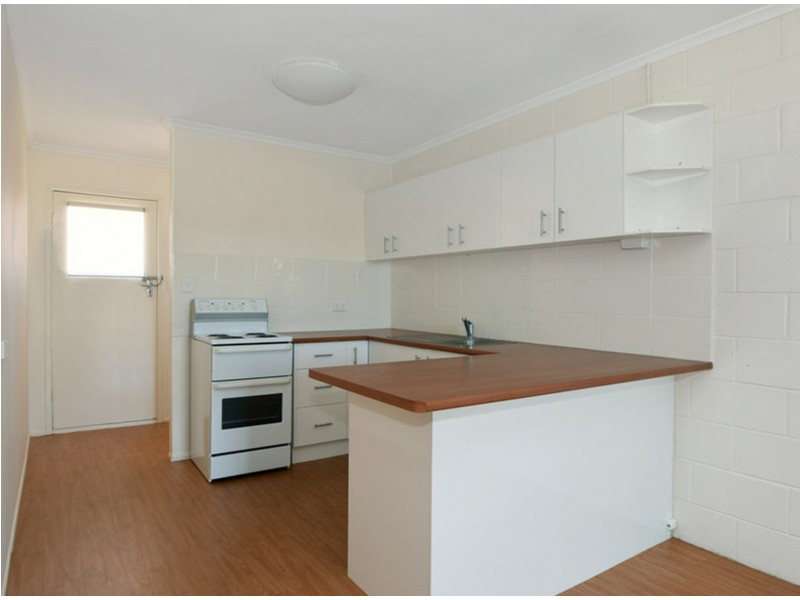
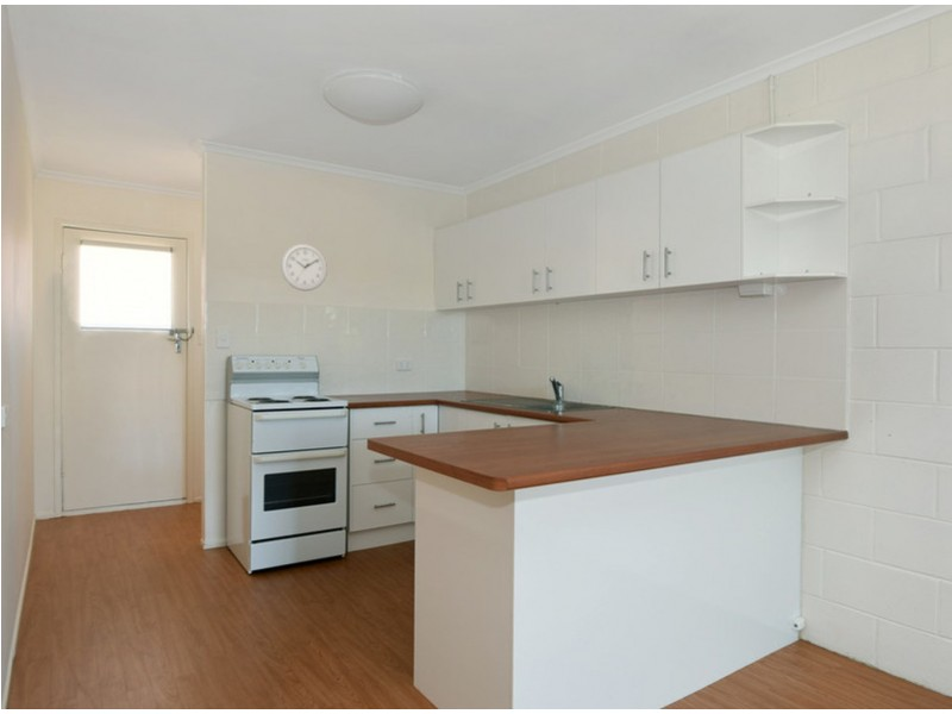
+ wall clock (305, 267)
